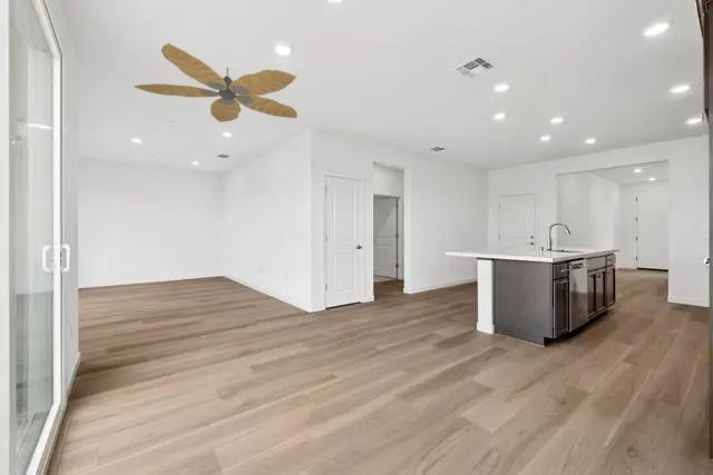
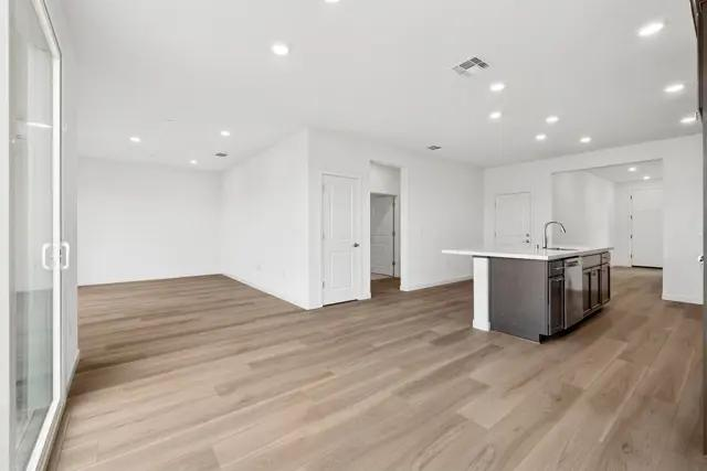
- ceiling fan (224, 85)
